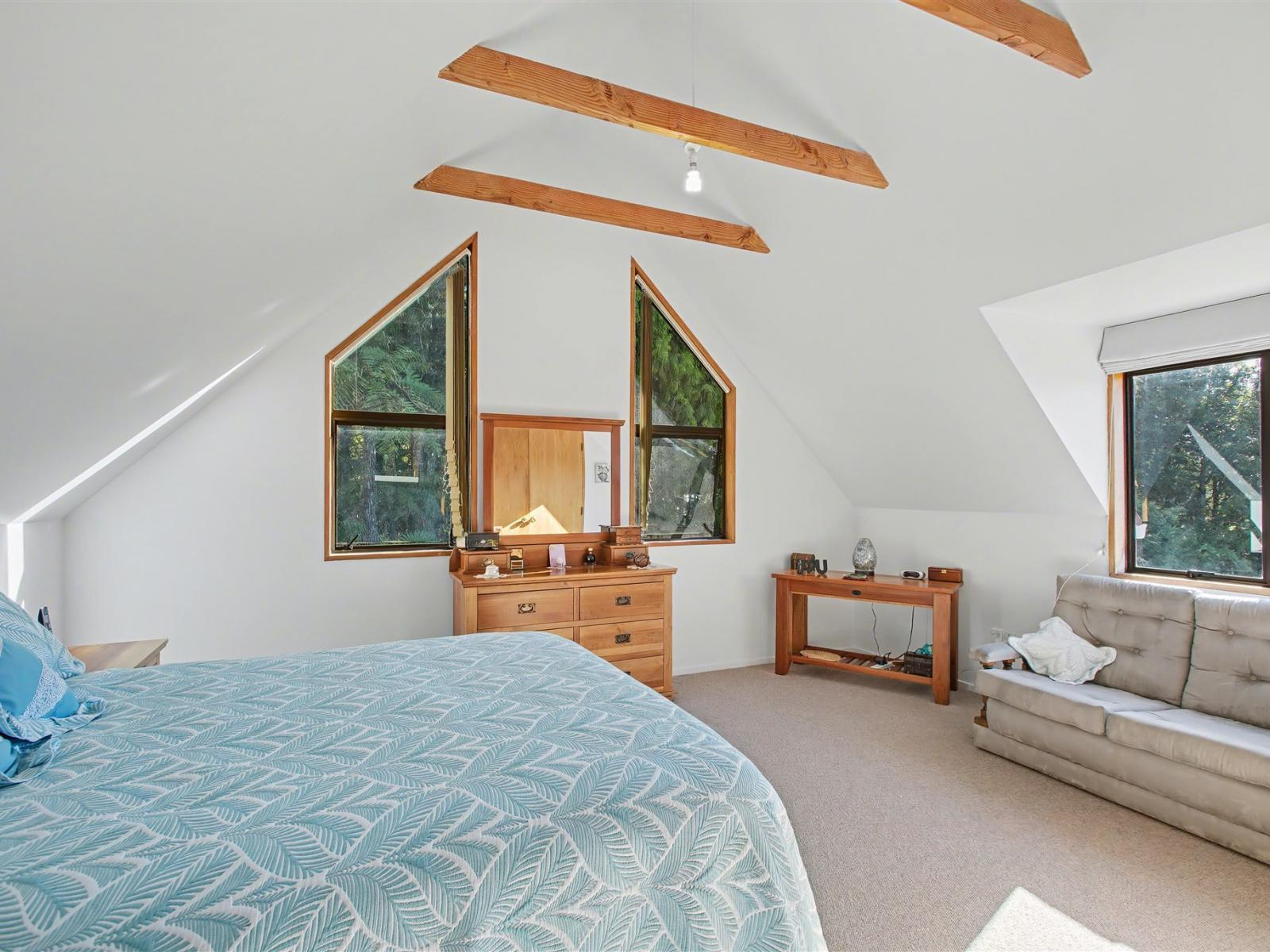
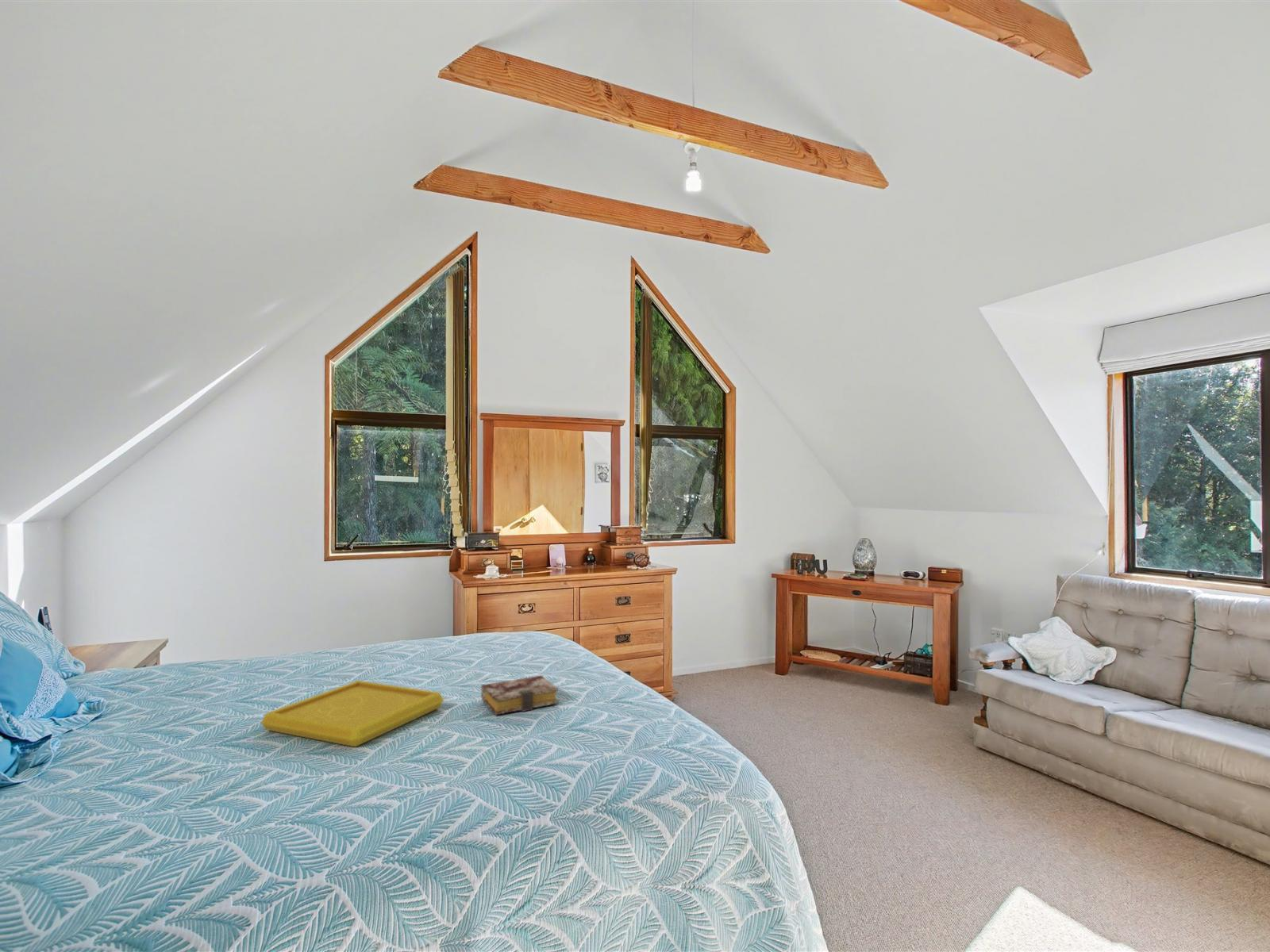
+ serving tray (356, 710)
+ book (519, 694)
